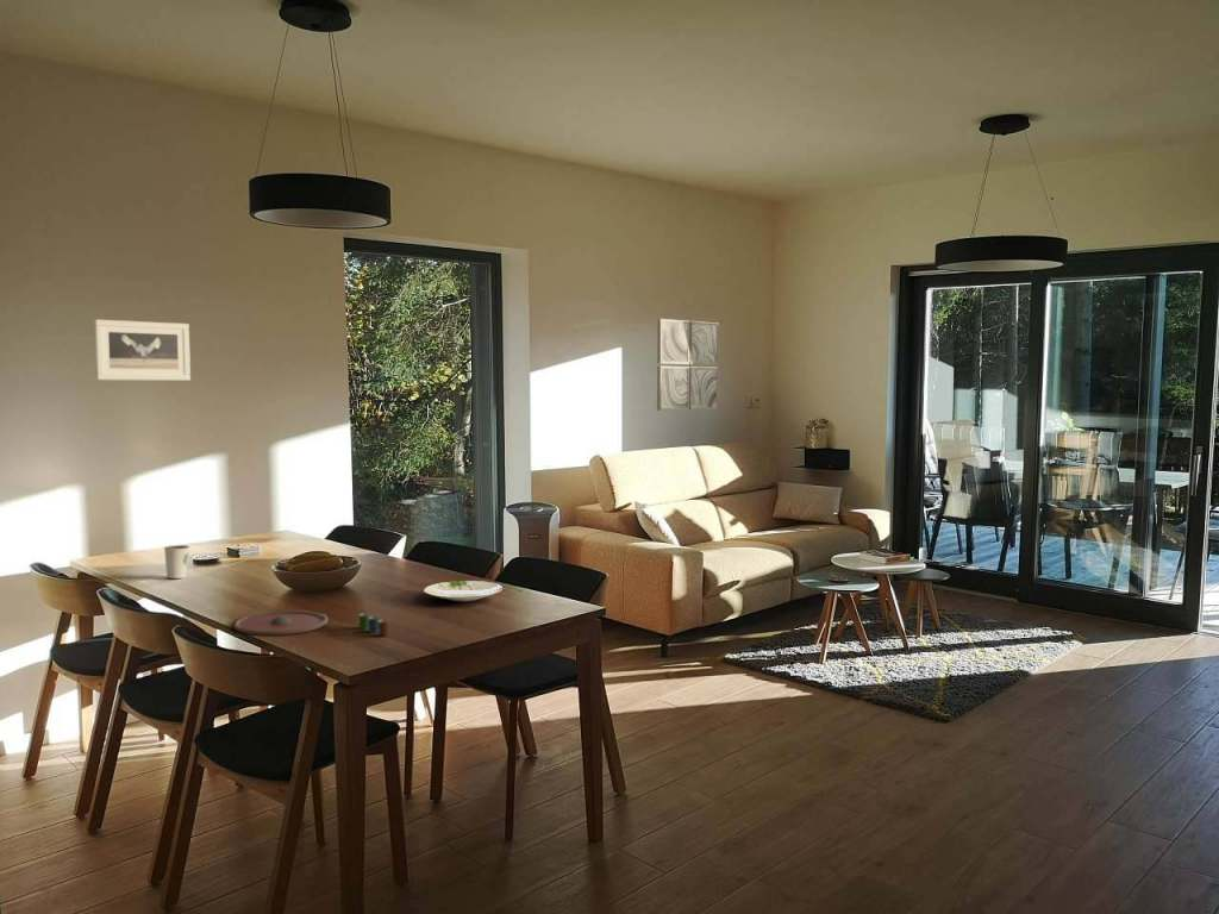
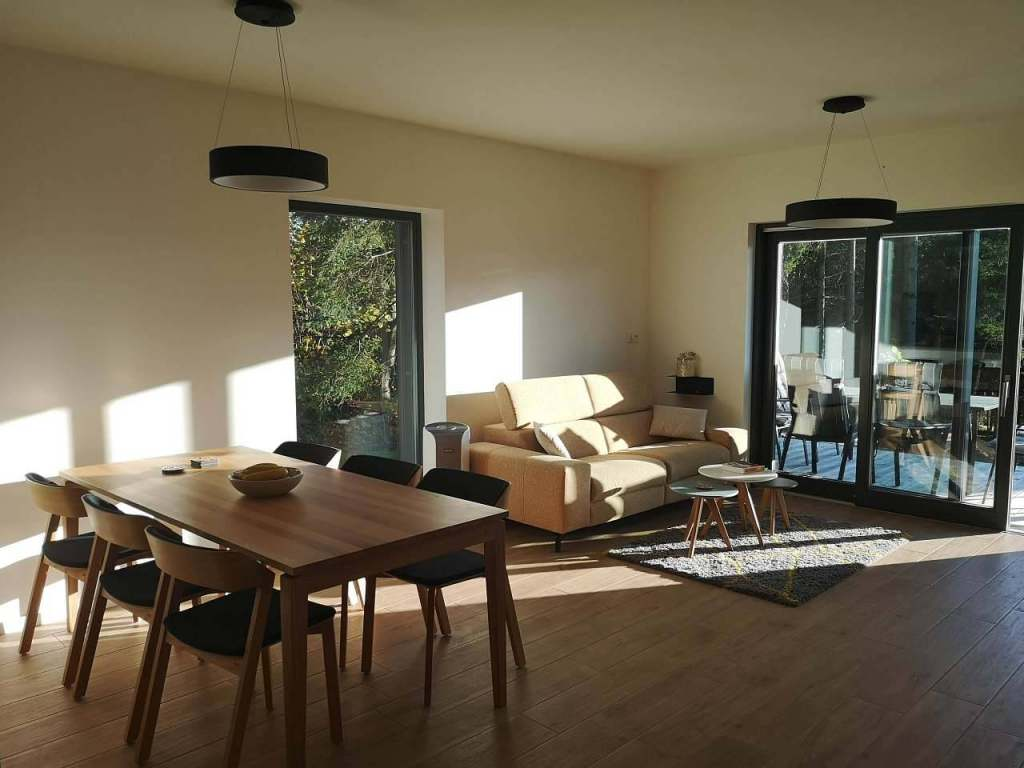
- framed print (143, 350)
- plate (281, 620)
- dixie cup (177, 561)
- cup (373, 619)
- wall art (688, 367)
- plate (463, 593)
